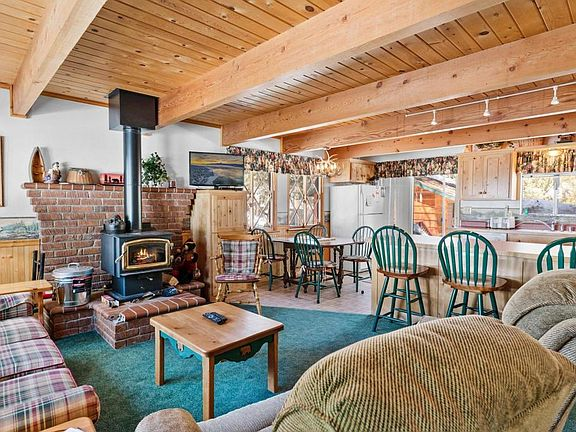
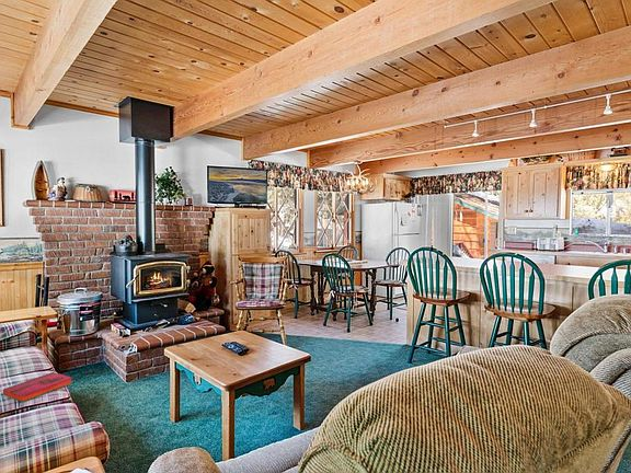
+ hardback book (38, 385)
